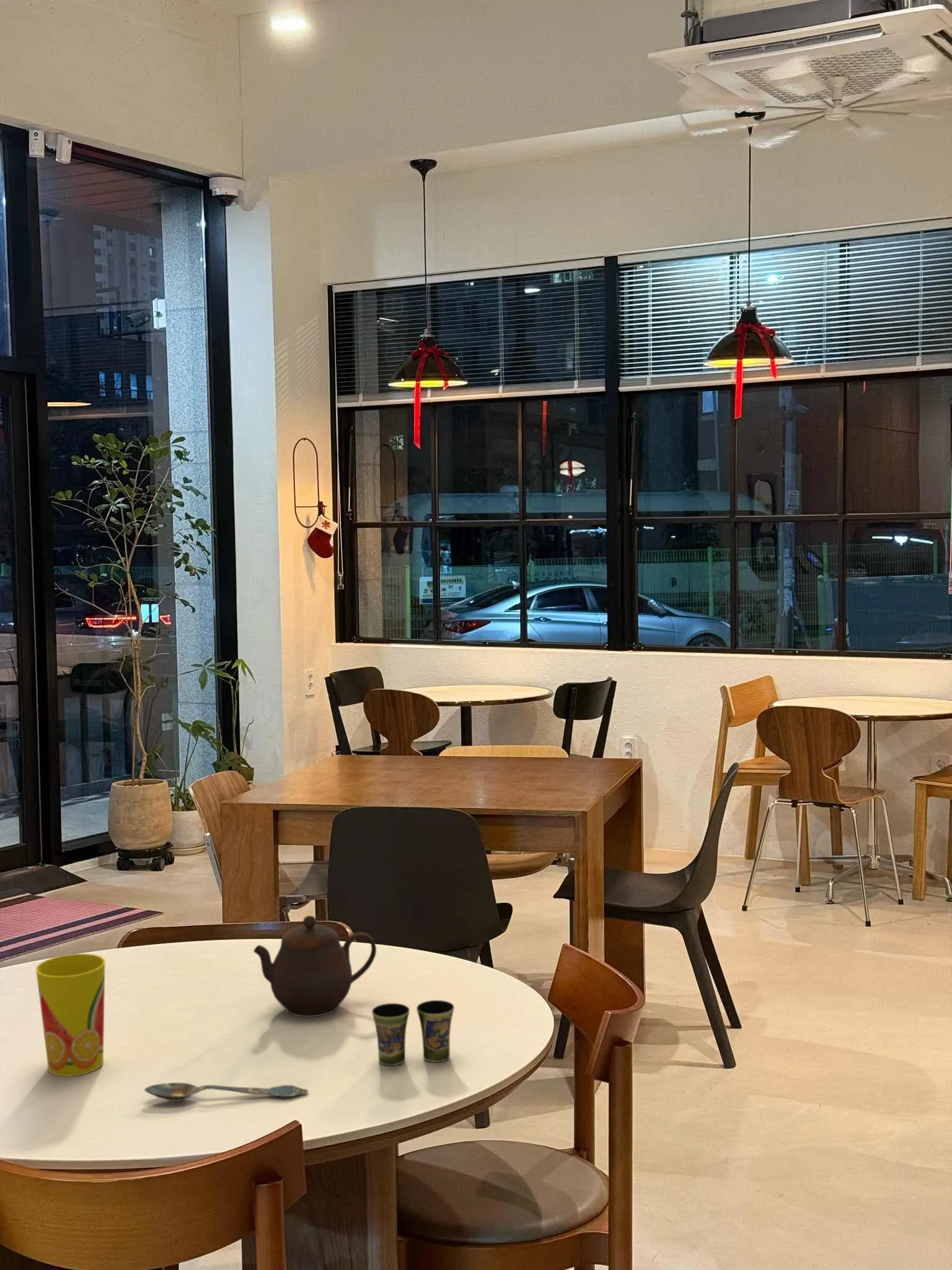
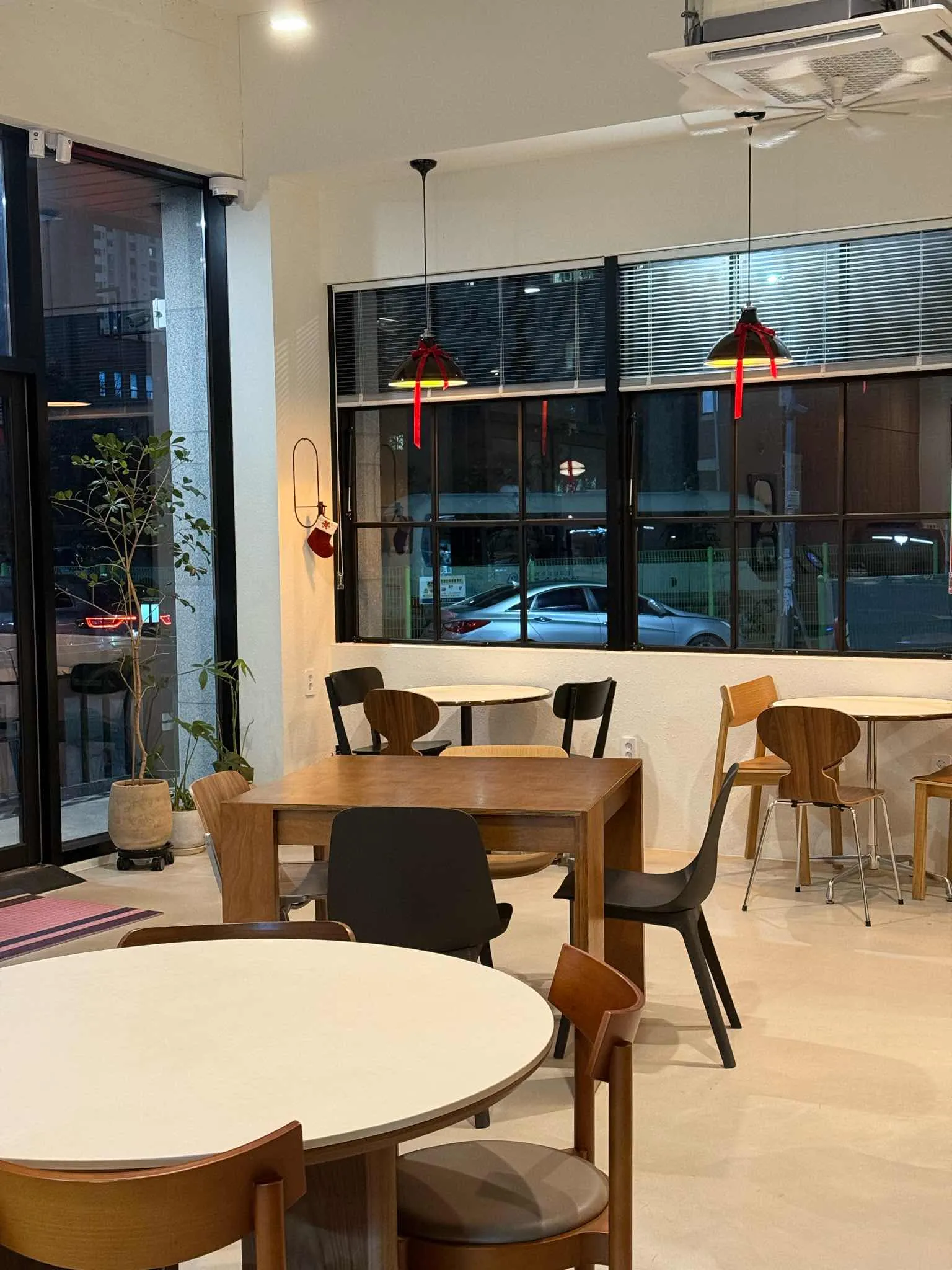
- cup (405, 1033)
- spoon (226, 1090)
- teapot (316, 961)
- cup (73, 1015)
